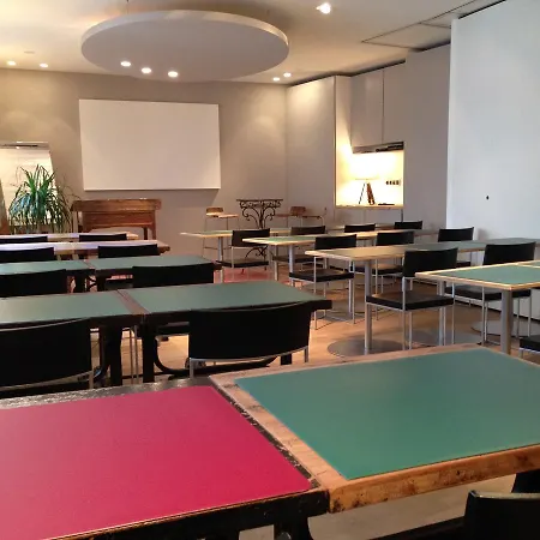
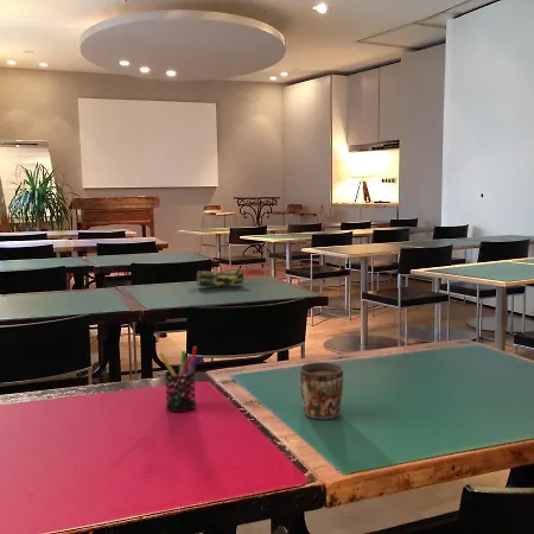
+ mug (317, 387)
+ pen holder (182, 375)
+ pencil case (221, 278)
